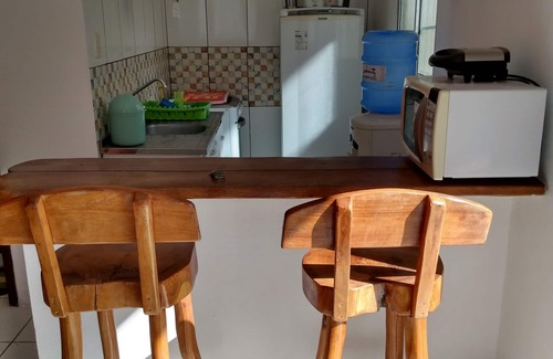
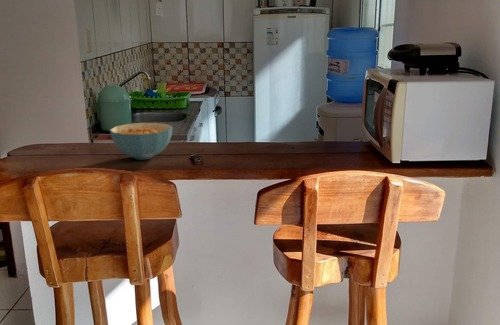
+ cereal bowl (142, 142)
